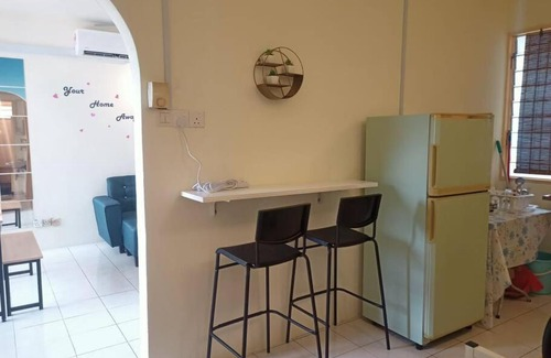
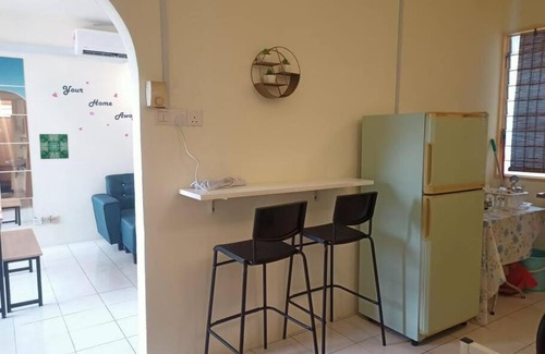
+ wall art (53, 146)
